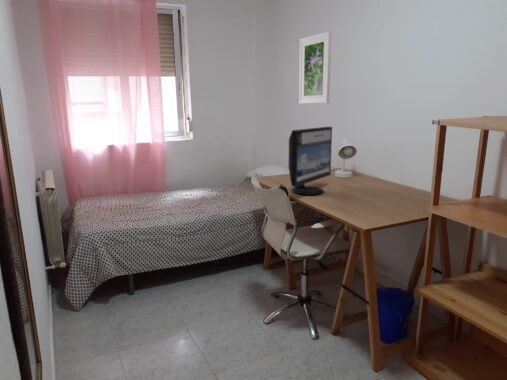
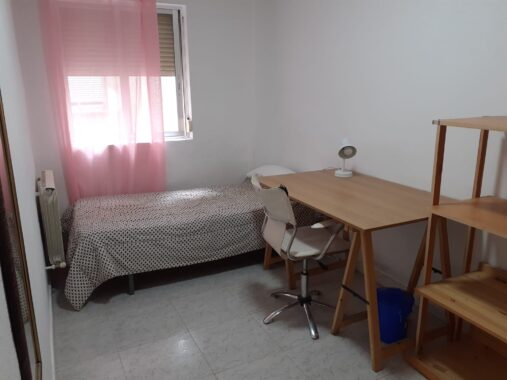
- computer monitor (308, 160)
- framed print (313, 70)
